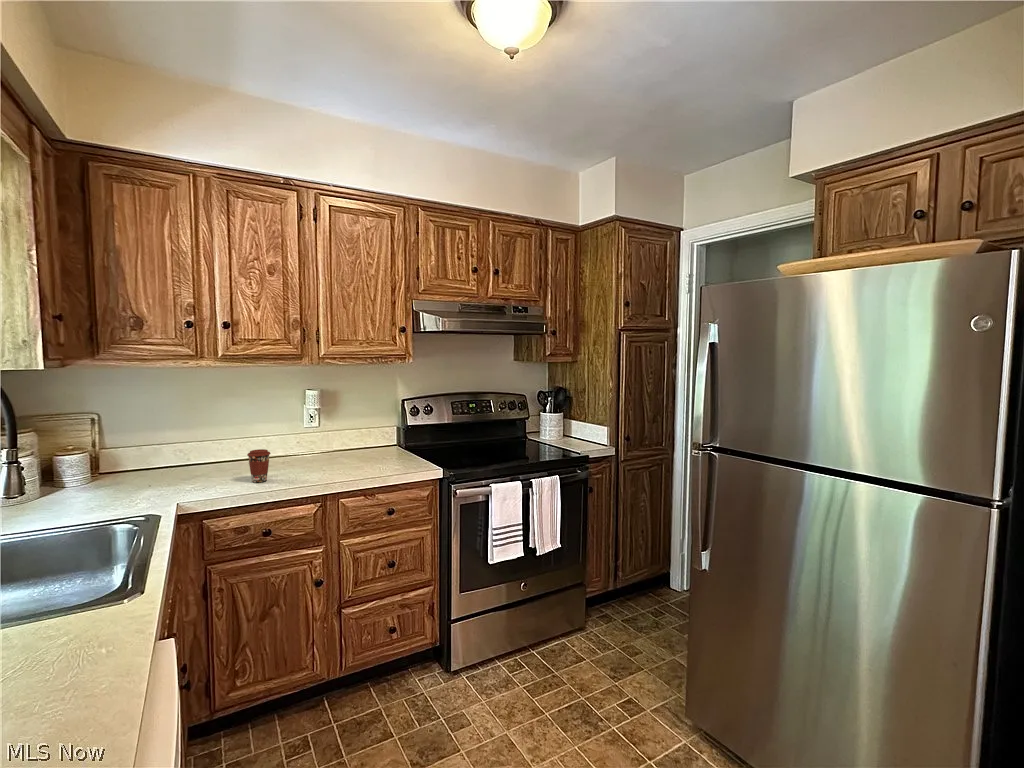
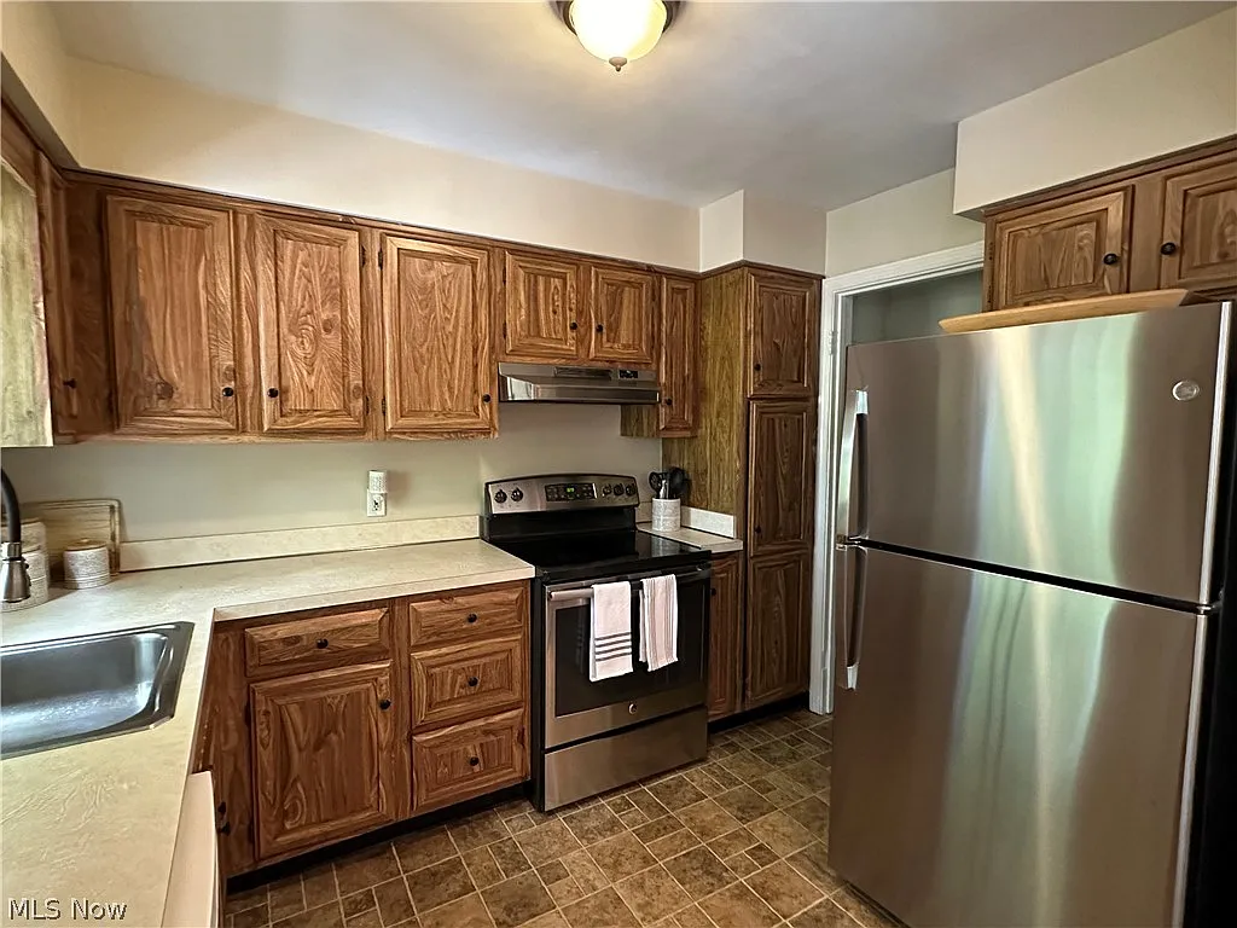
- coffee cup (259, 465)
